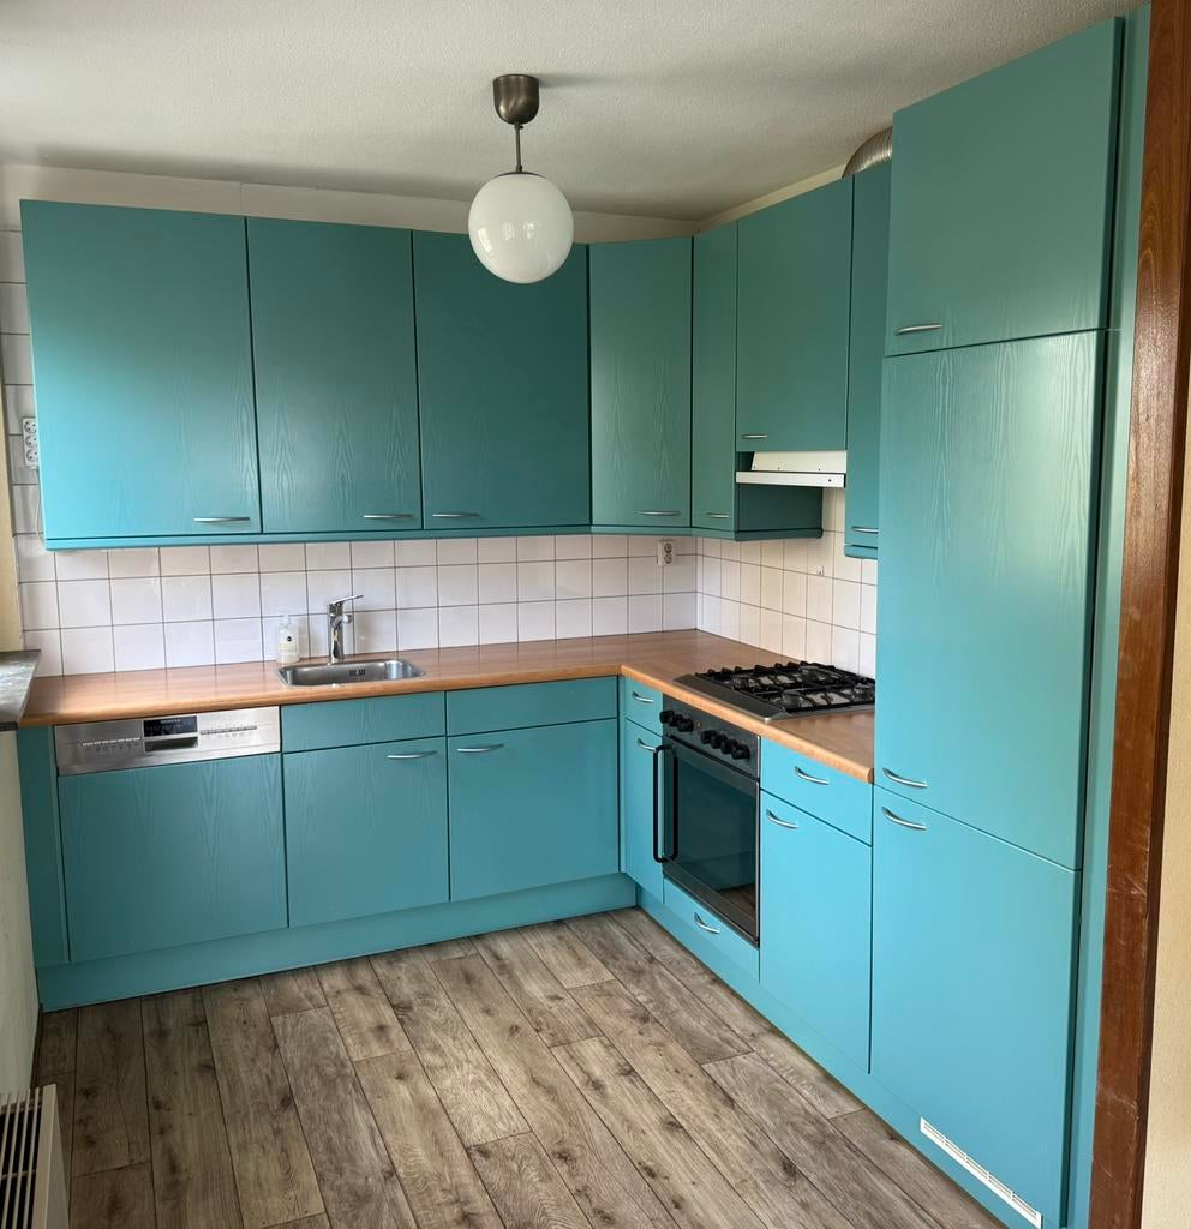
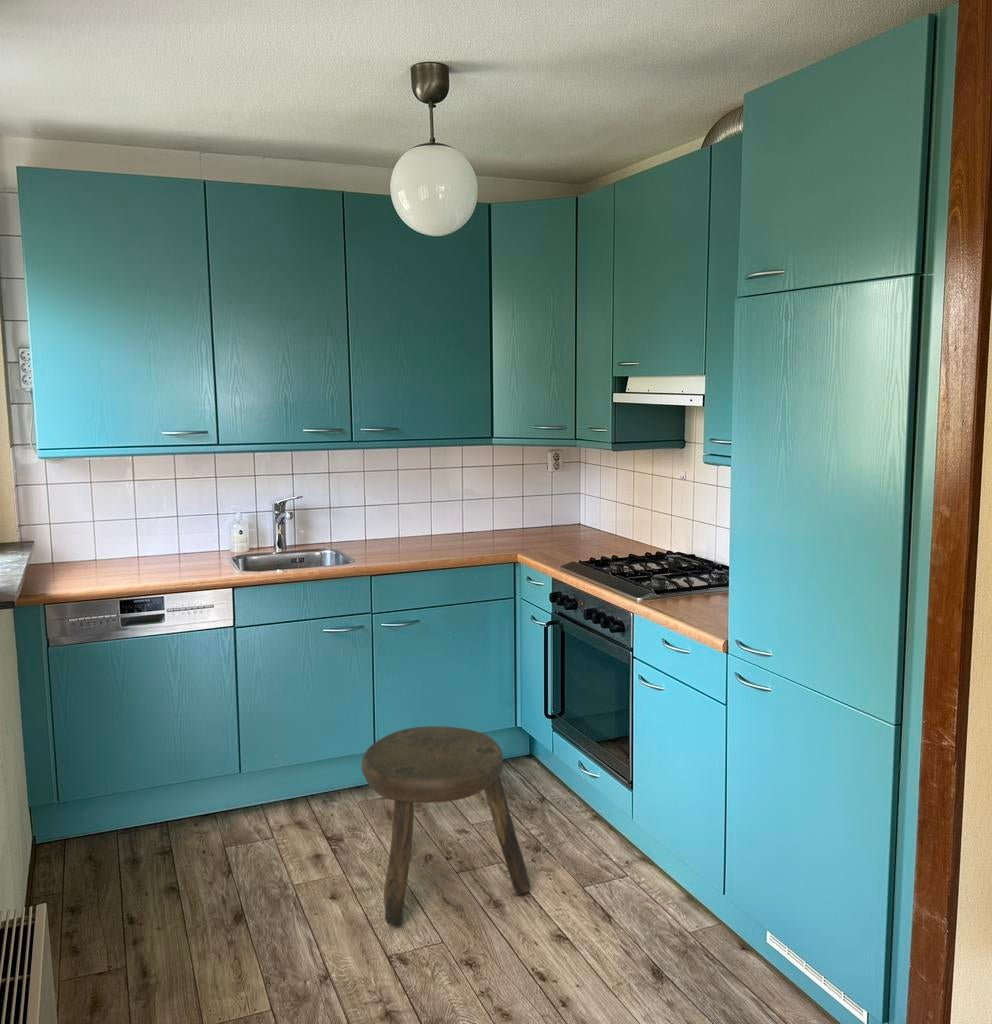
+ stool (446, 801)
